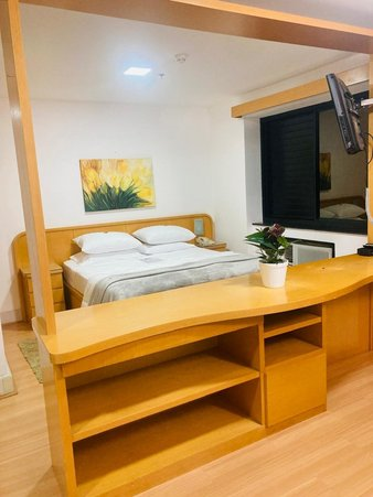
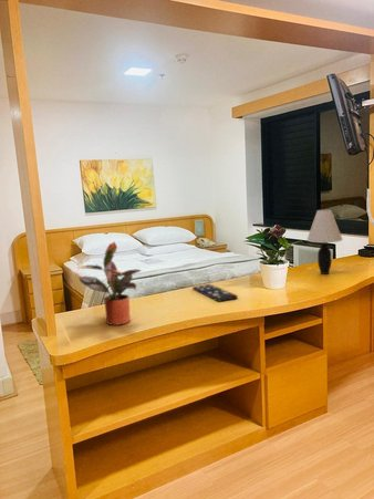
+ remote control (214, 291)
+ potted plant (108, 284)
+ table lamp (324, 241)
